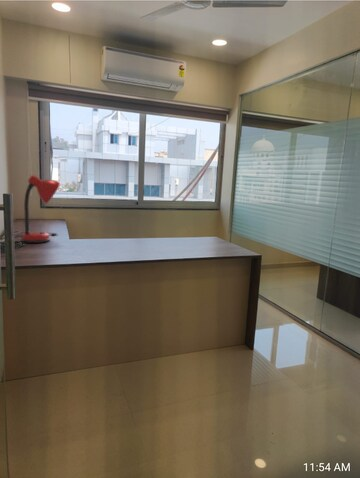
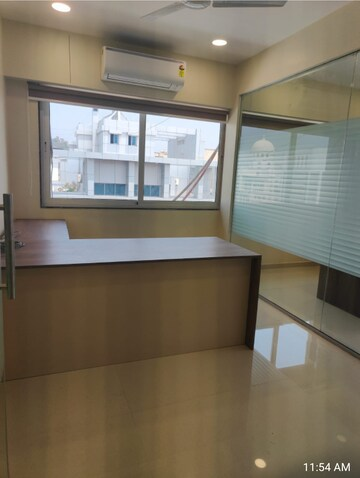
- desk lamp (43, 201)
